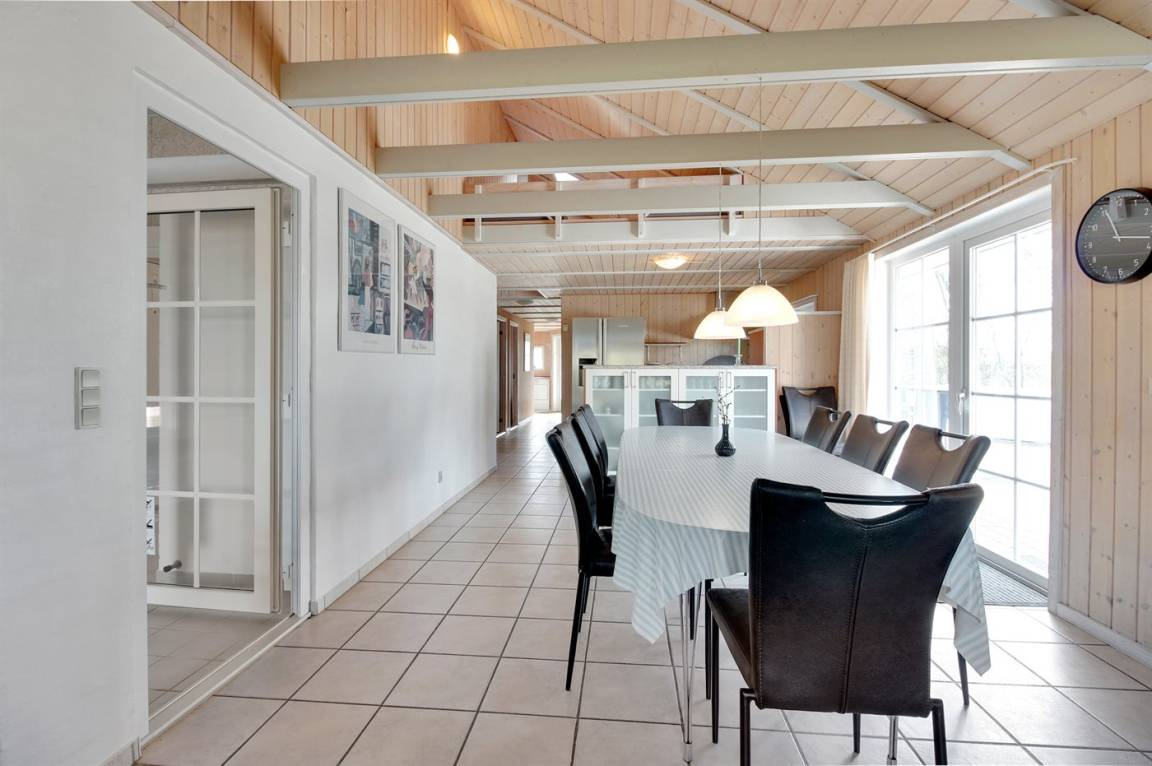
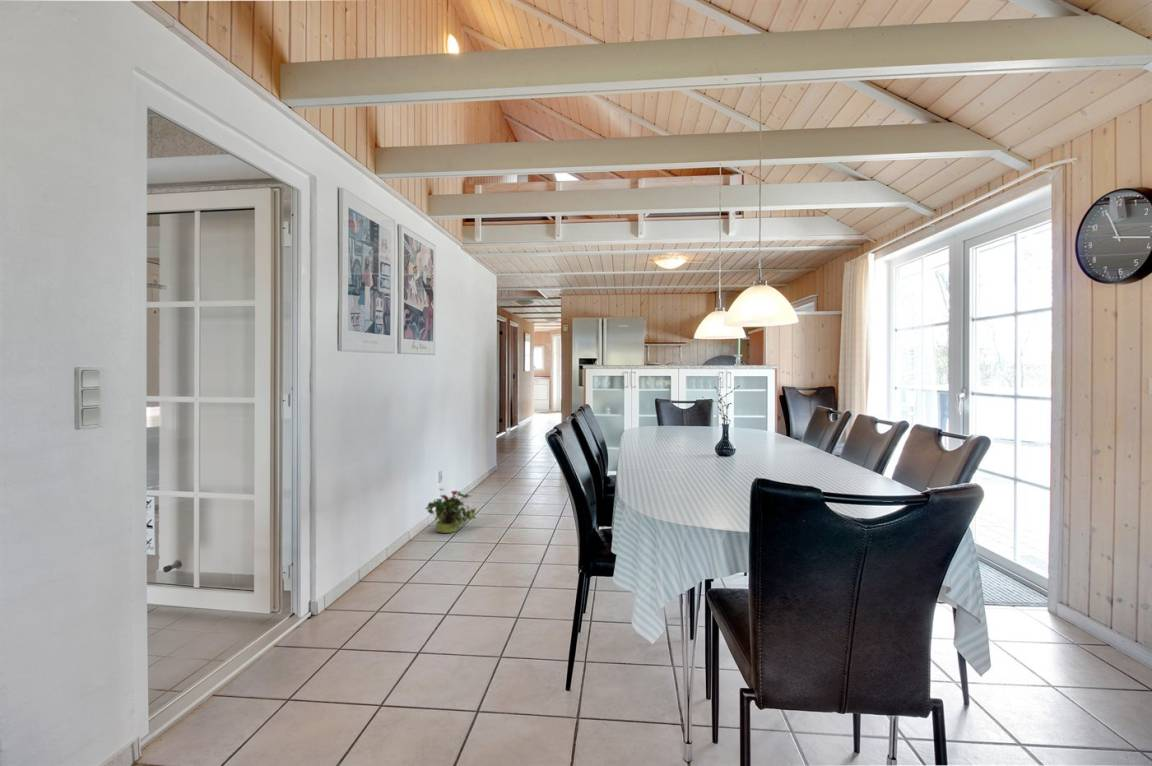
+ potted plant (450, 508)
